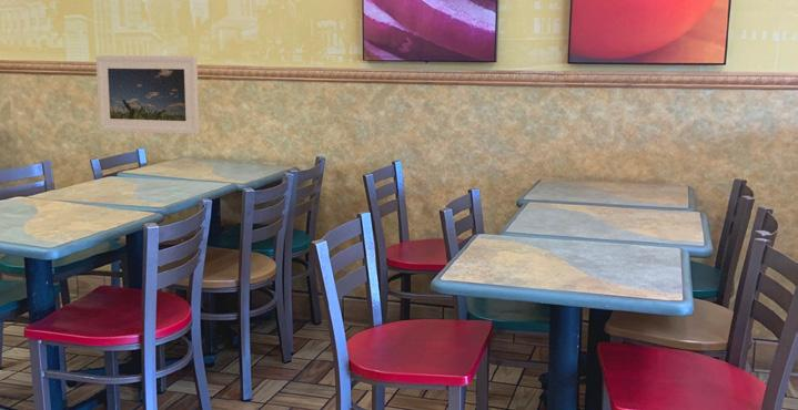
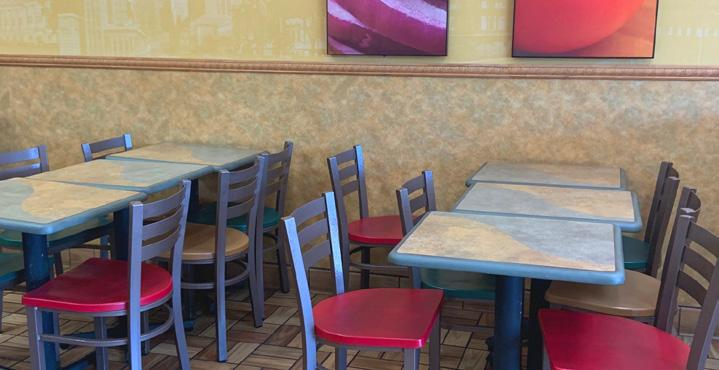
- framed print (147, 94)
